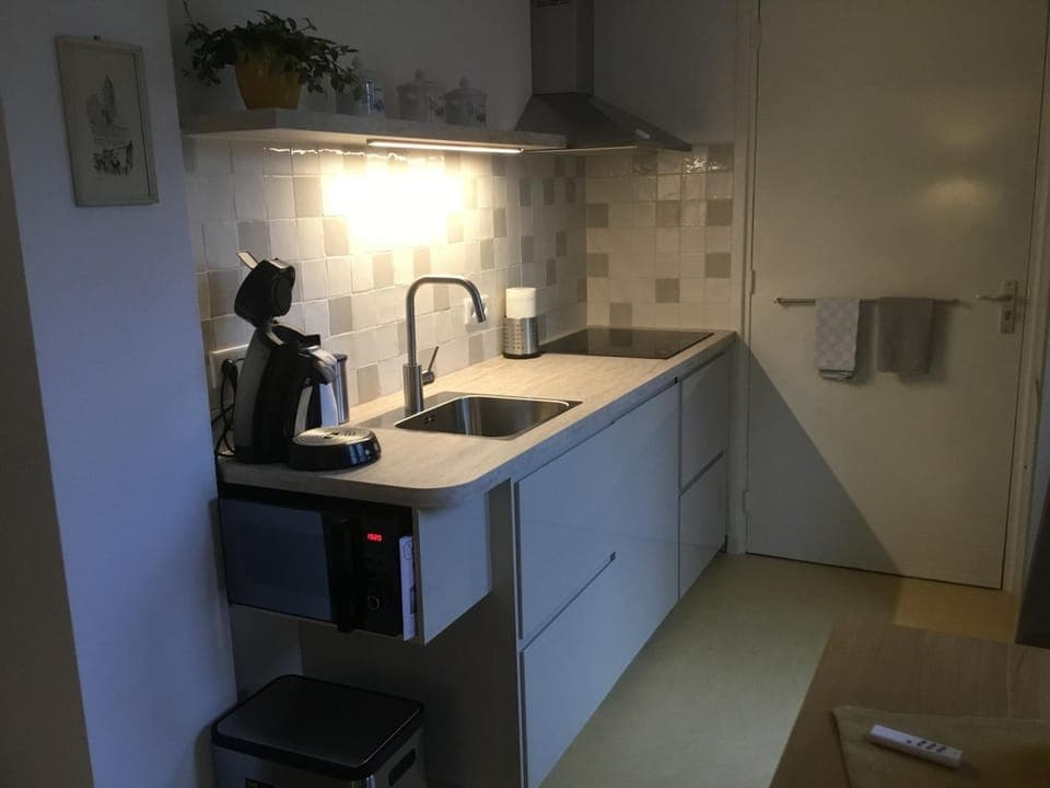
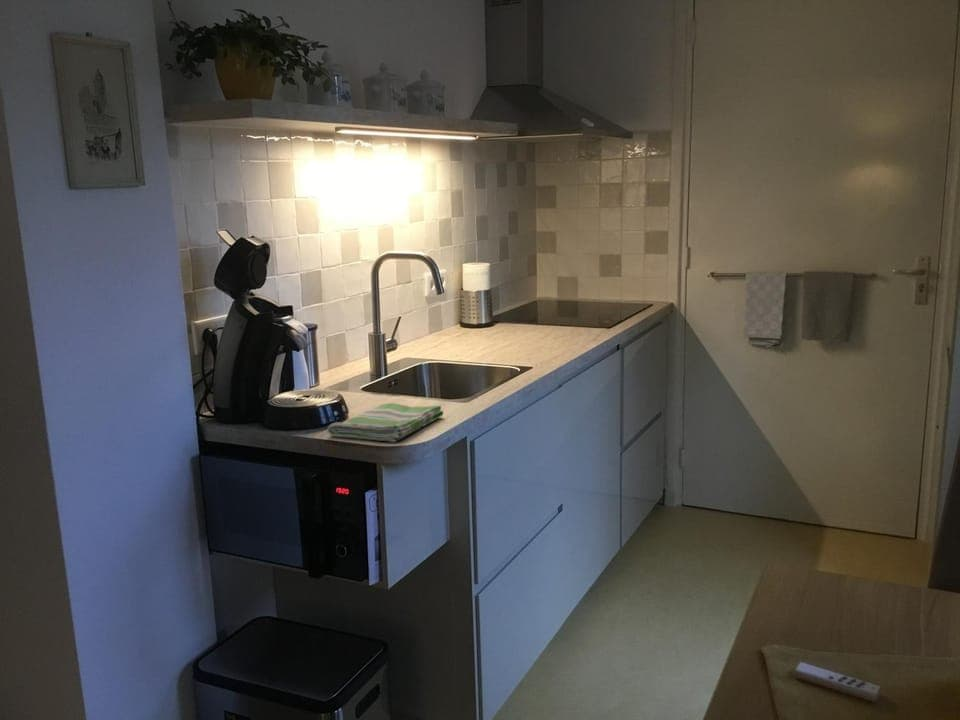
+ dish towel (387, 418)
